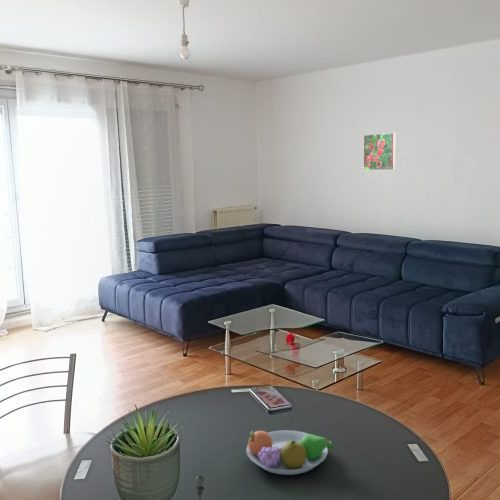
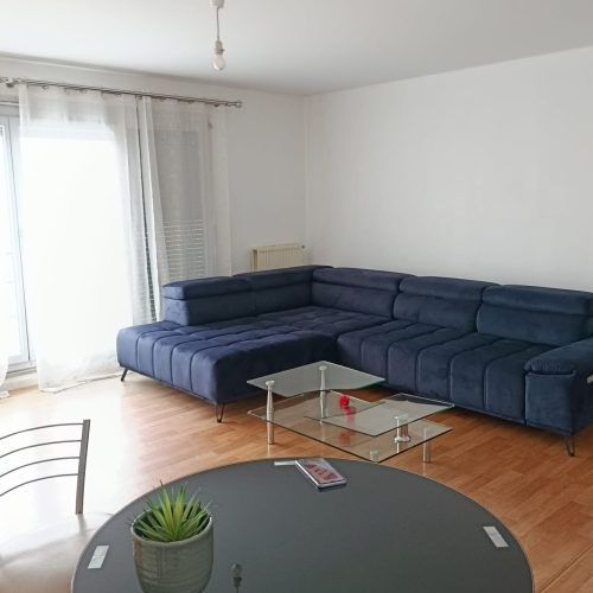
- fruit bowl (289, 443)
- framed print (379, 152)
